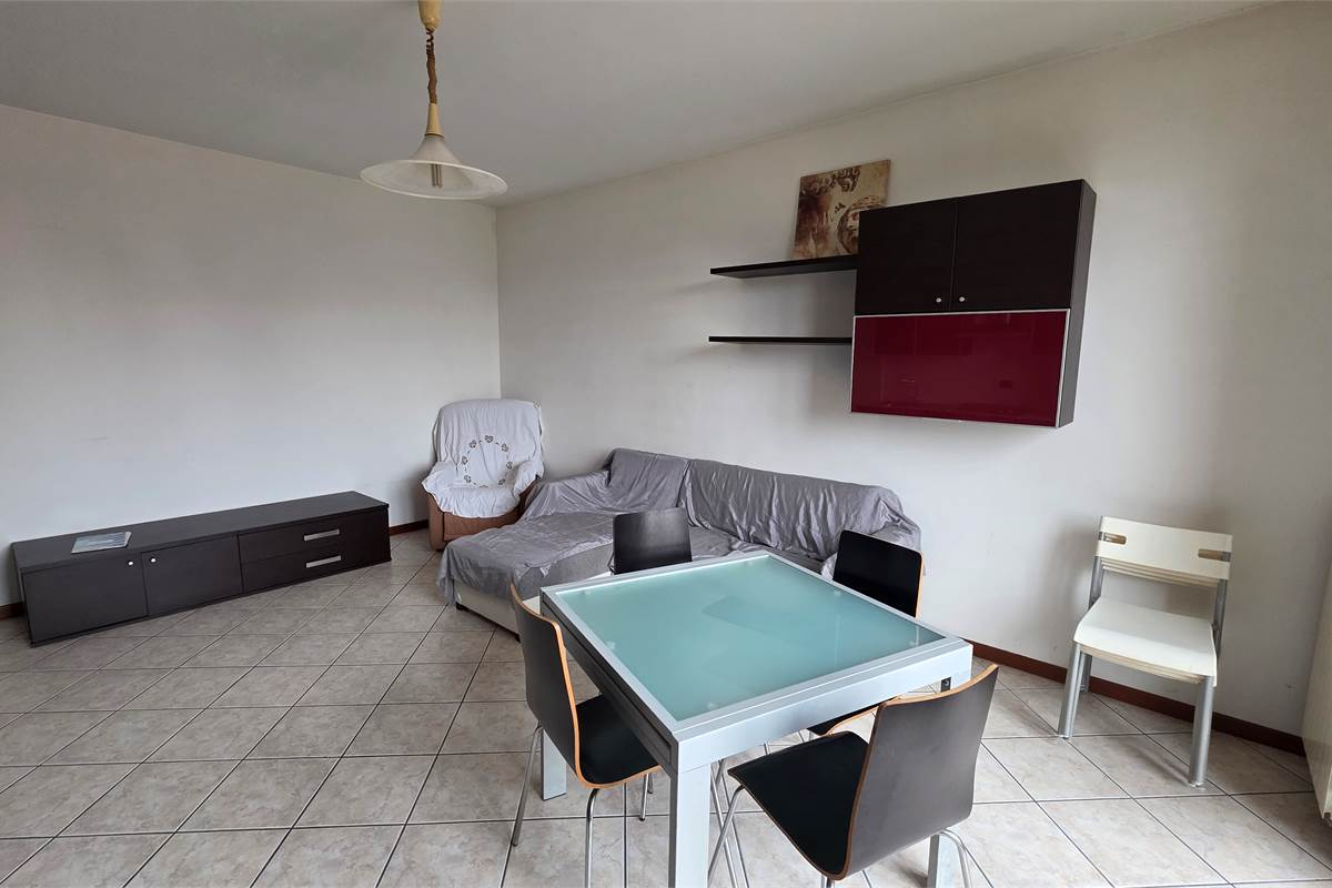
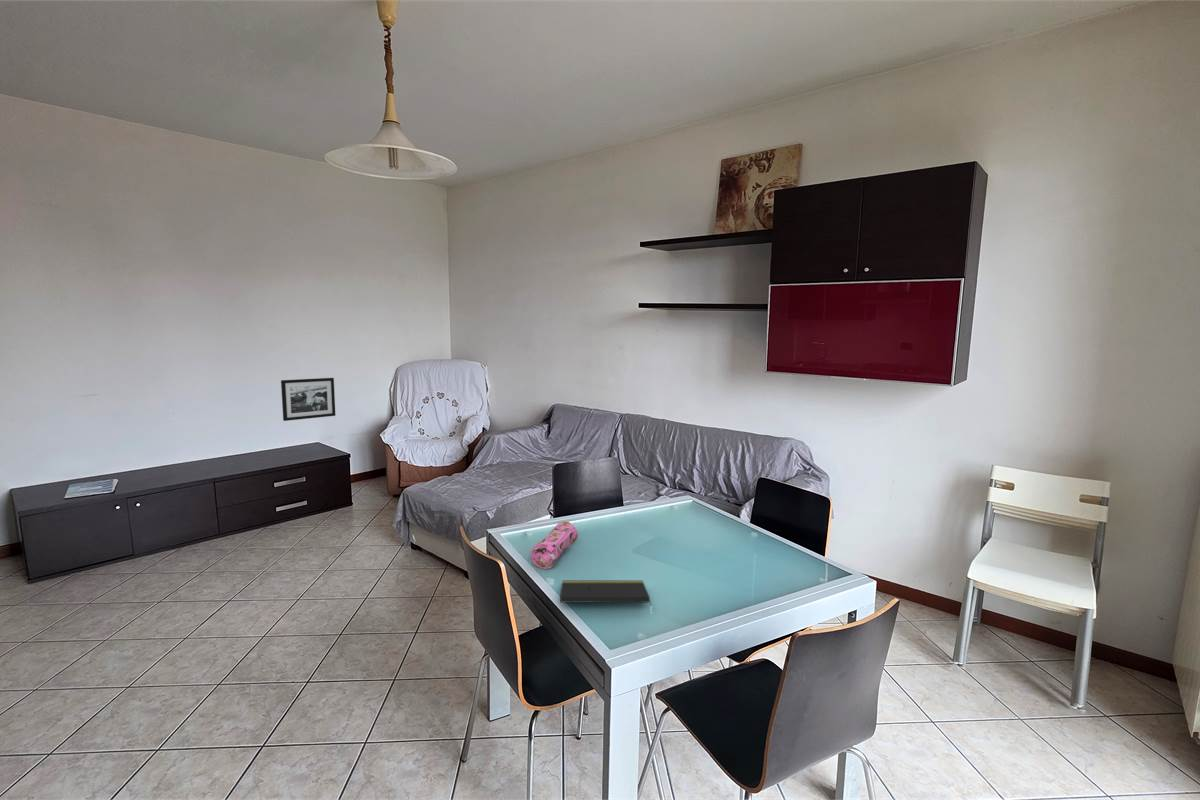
+ notepad (603, 590)
+ picture frame (309, 398)
+ pencil case (555, 543)
